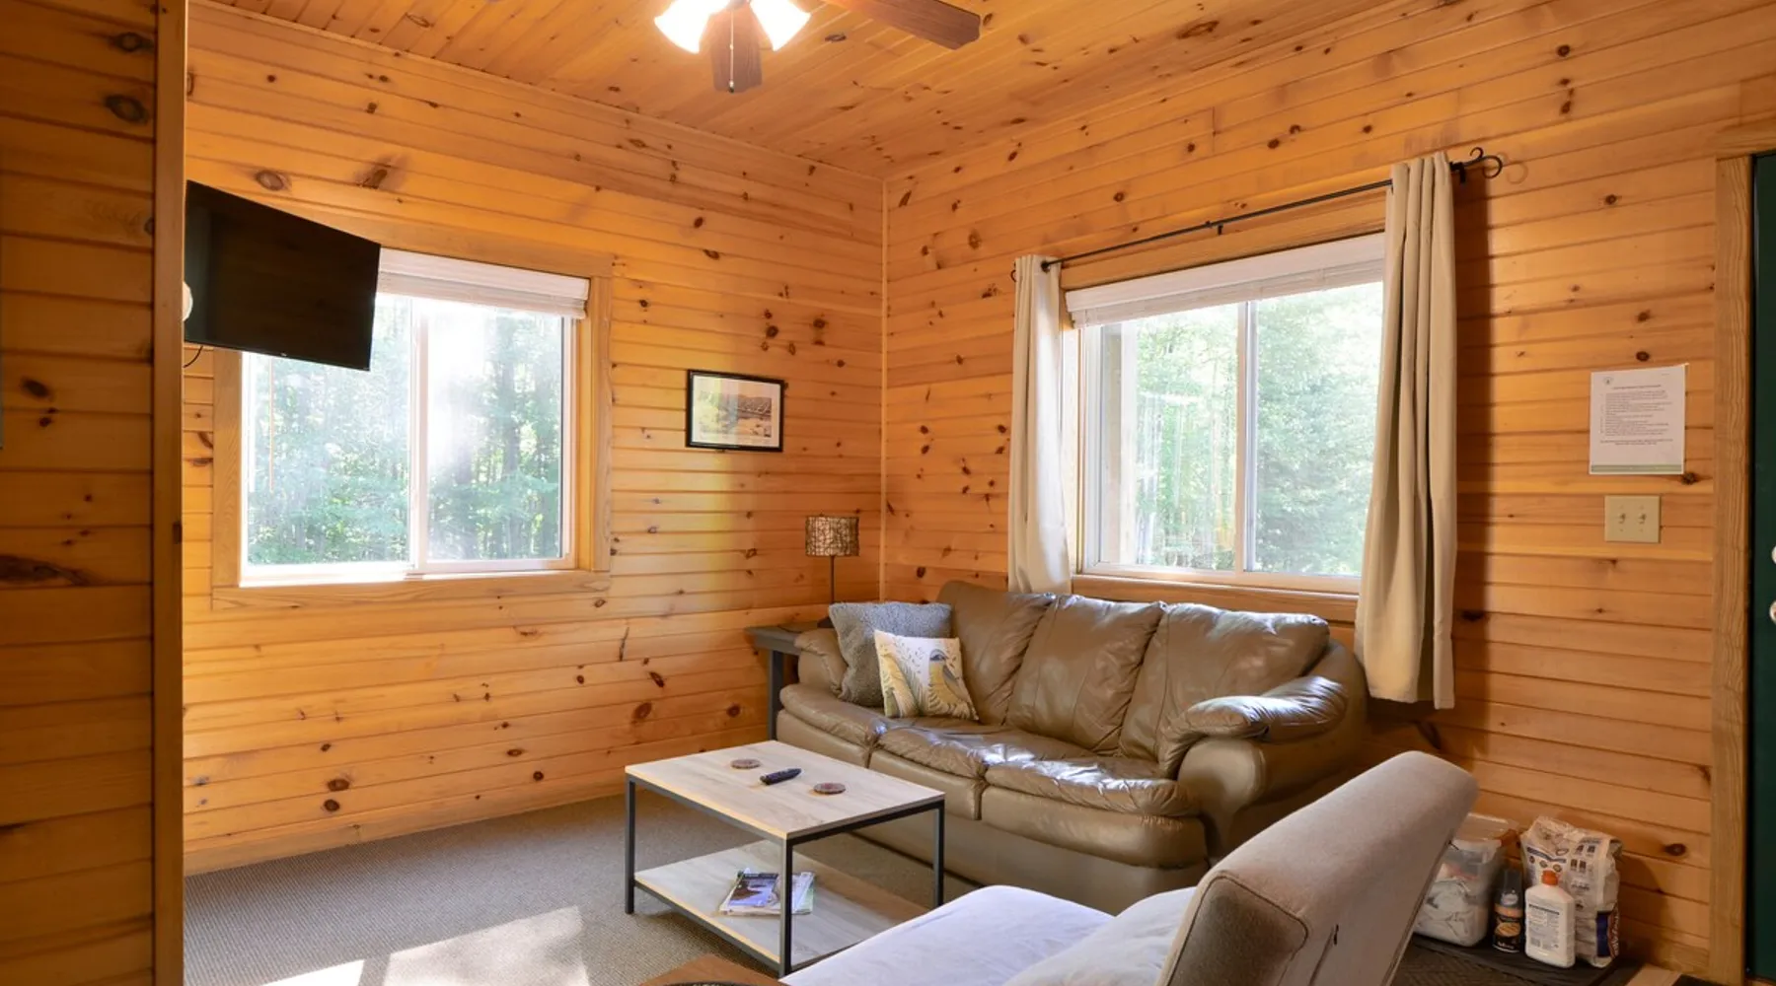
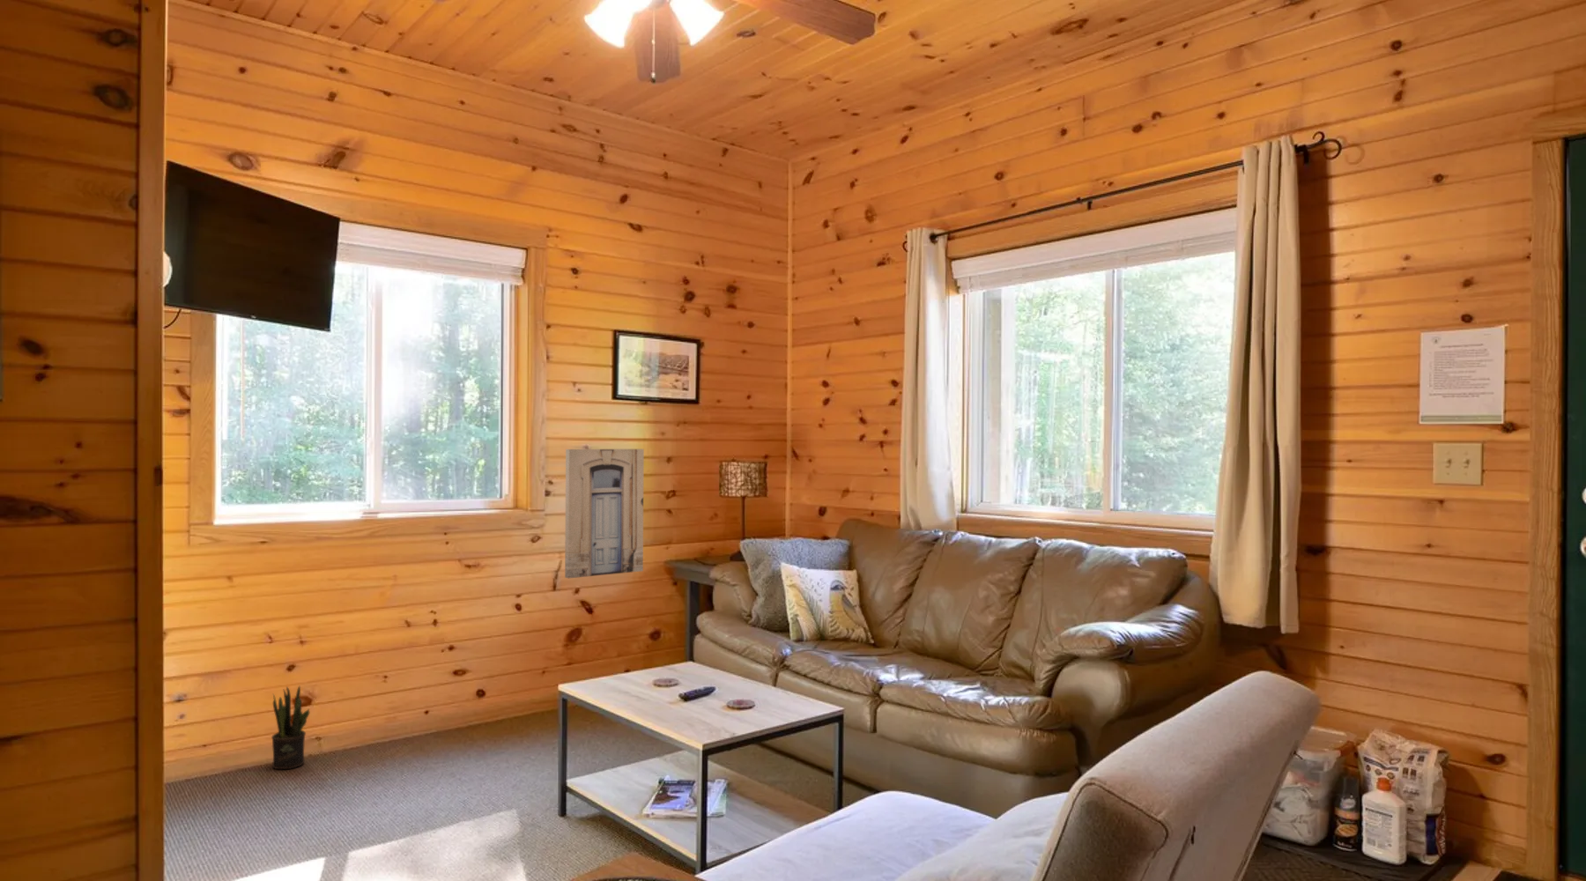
+ wall art (605, 511)
+ potted plant (290, 727)
